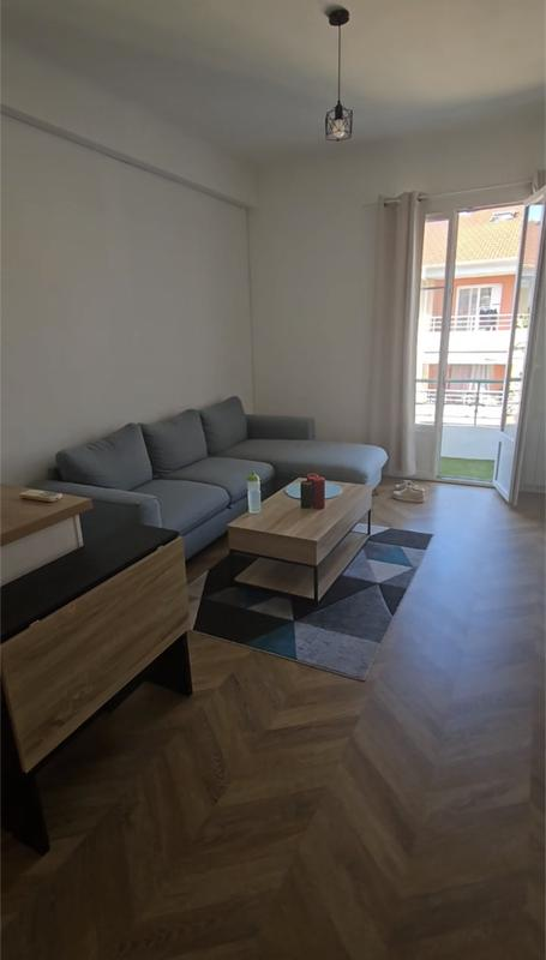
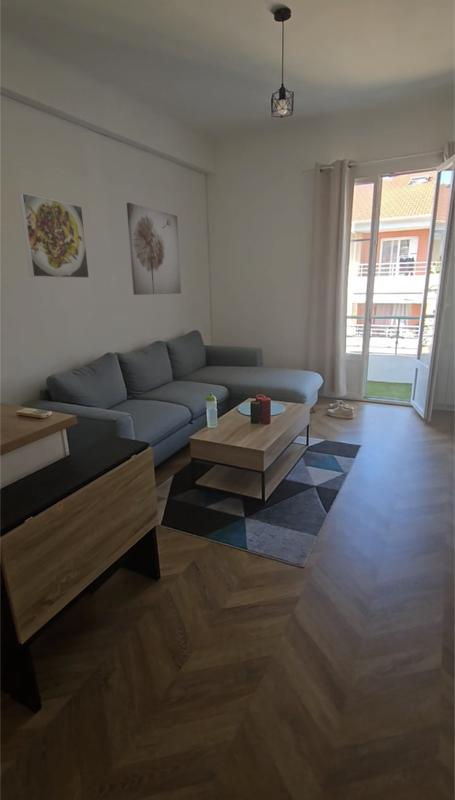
+ wall art (156, 253)
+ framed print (57, 239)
